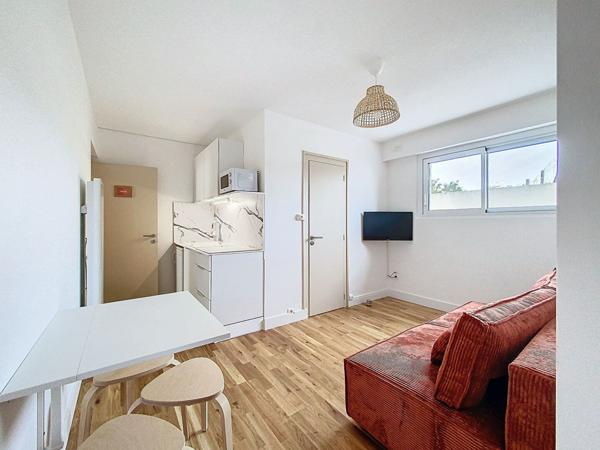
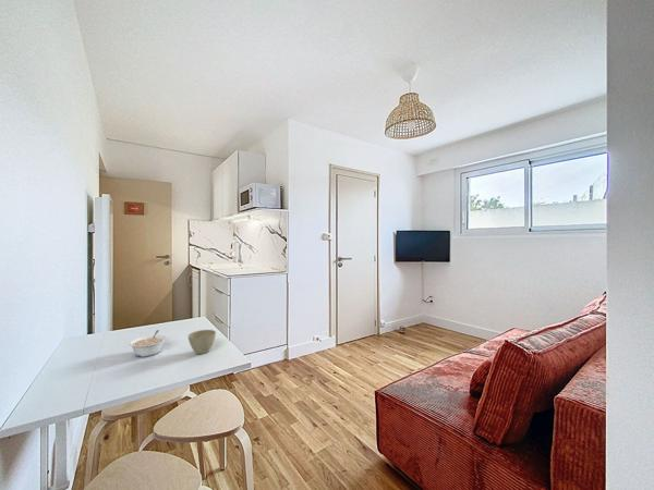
+ flower pot (202, 342)
+ legume (147, 344)
